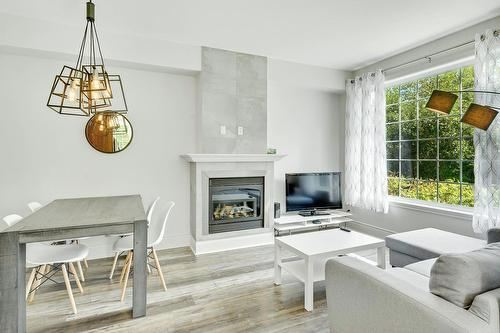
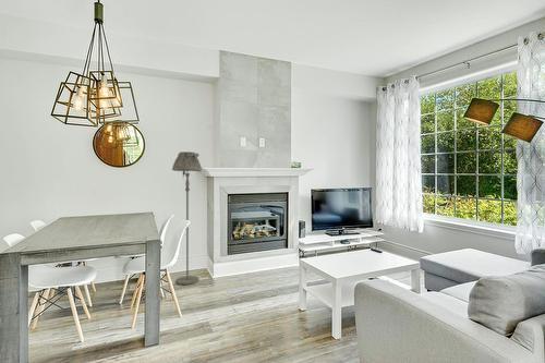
+ floor lamp (186, 216)
